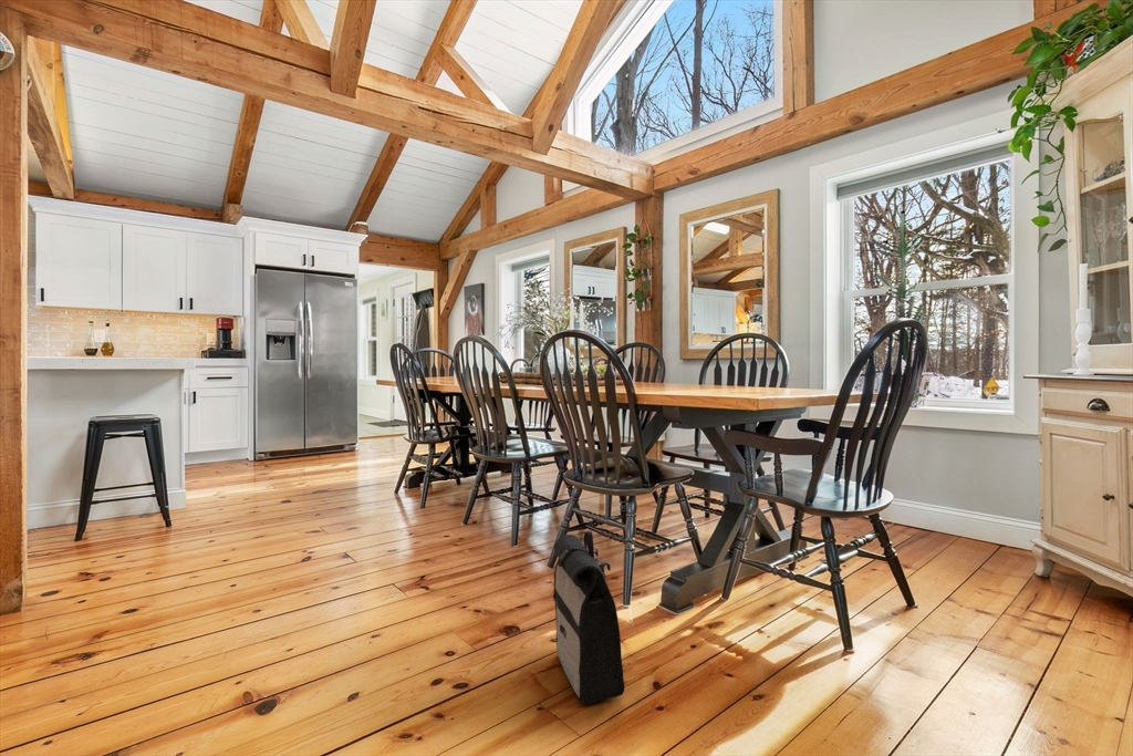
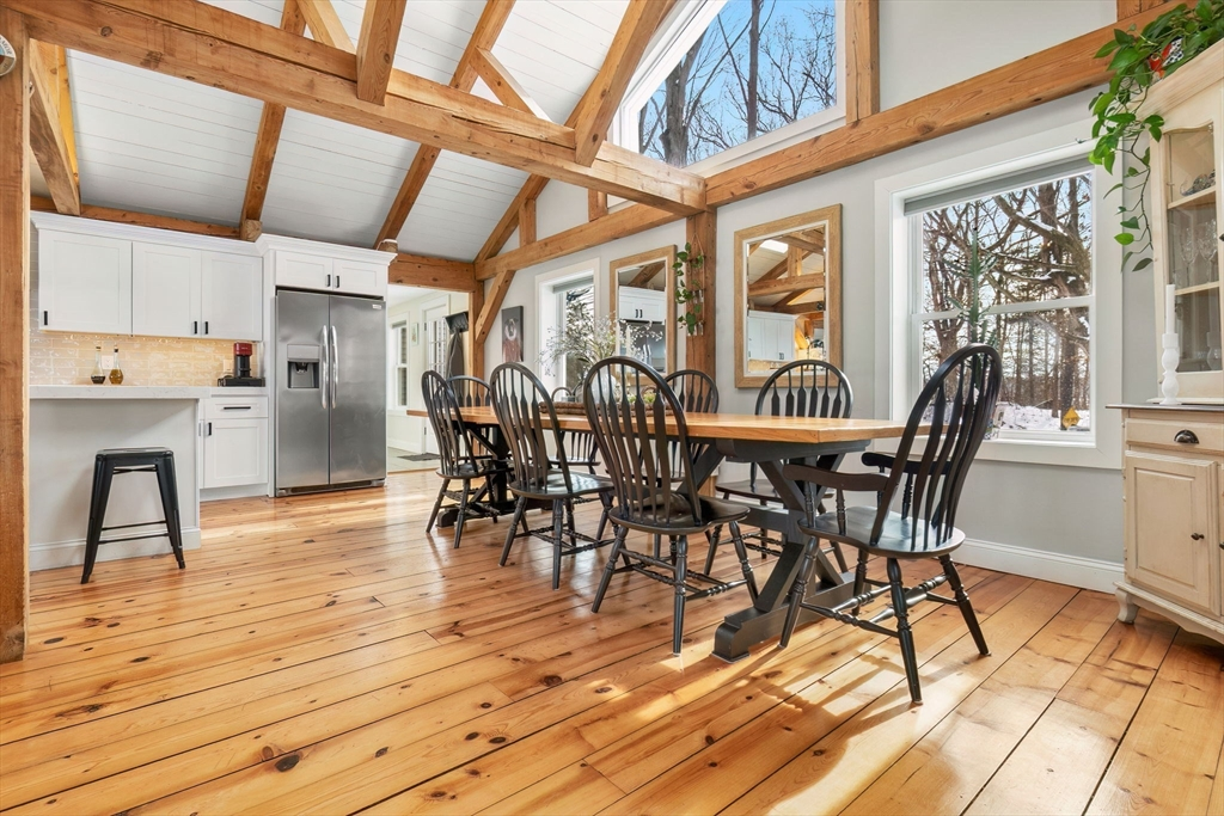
- backpack (584, 603)
